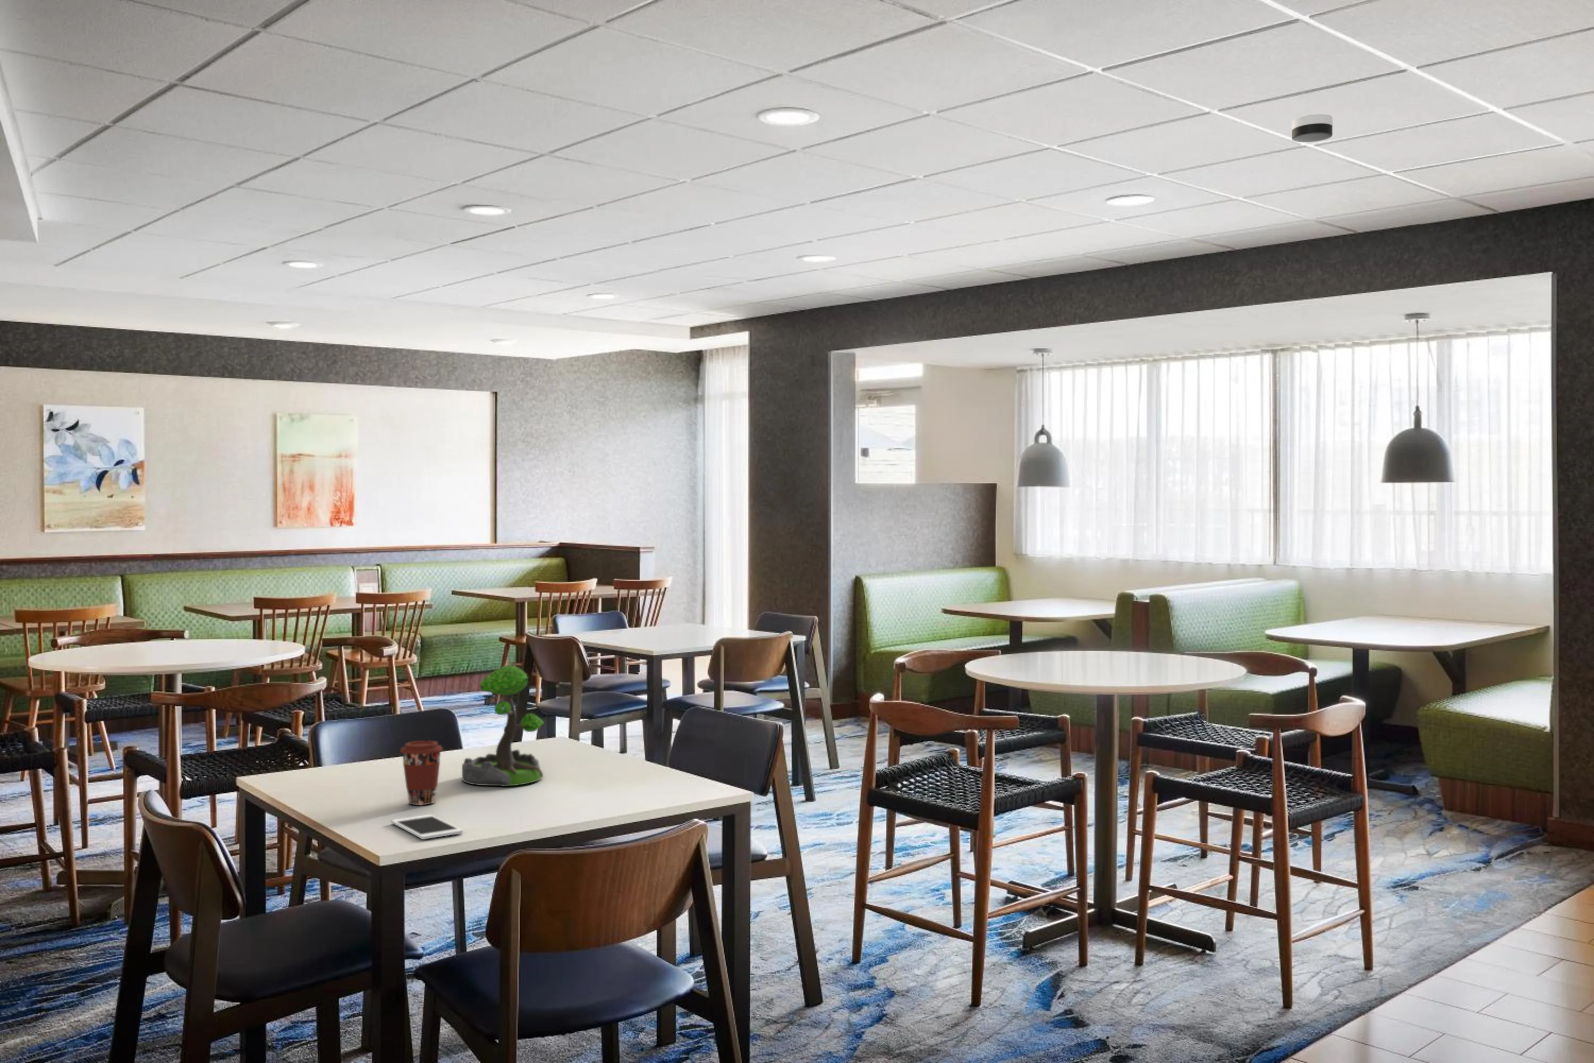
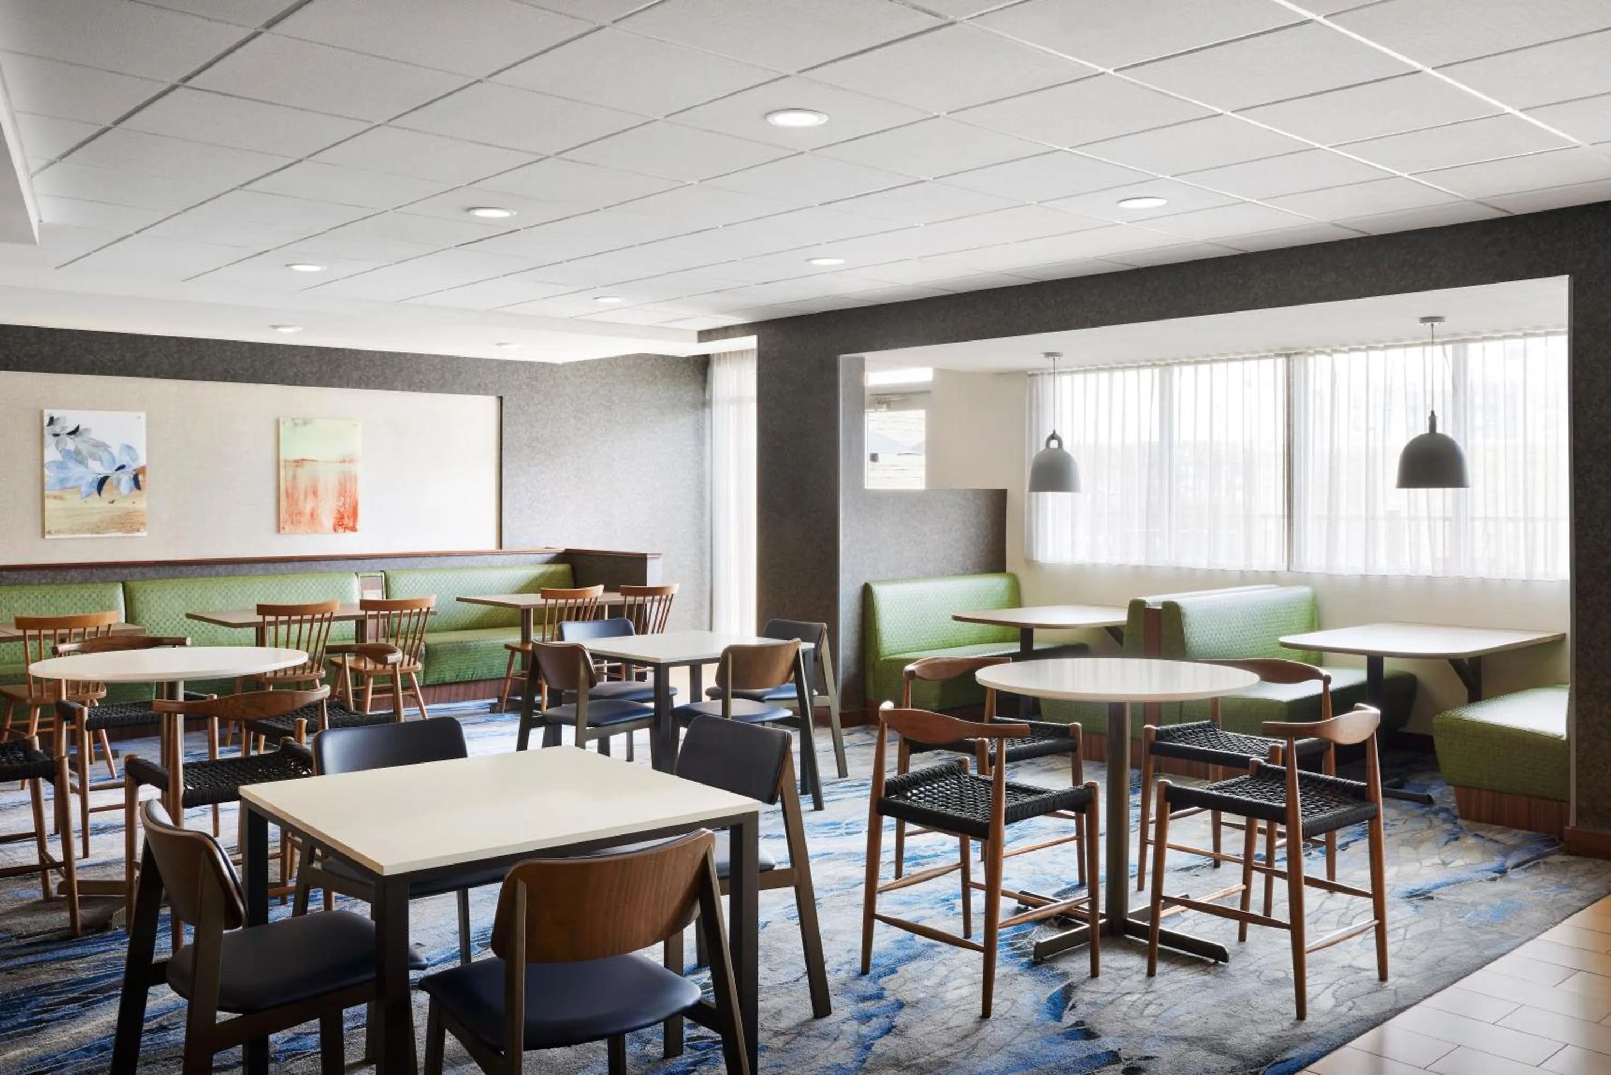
- cell phone (426, 826)
- smoke detector (1312, 128)
- coffee cup (421, 772)
- plant (507, 723)
